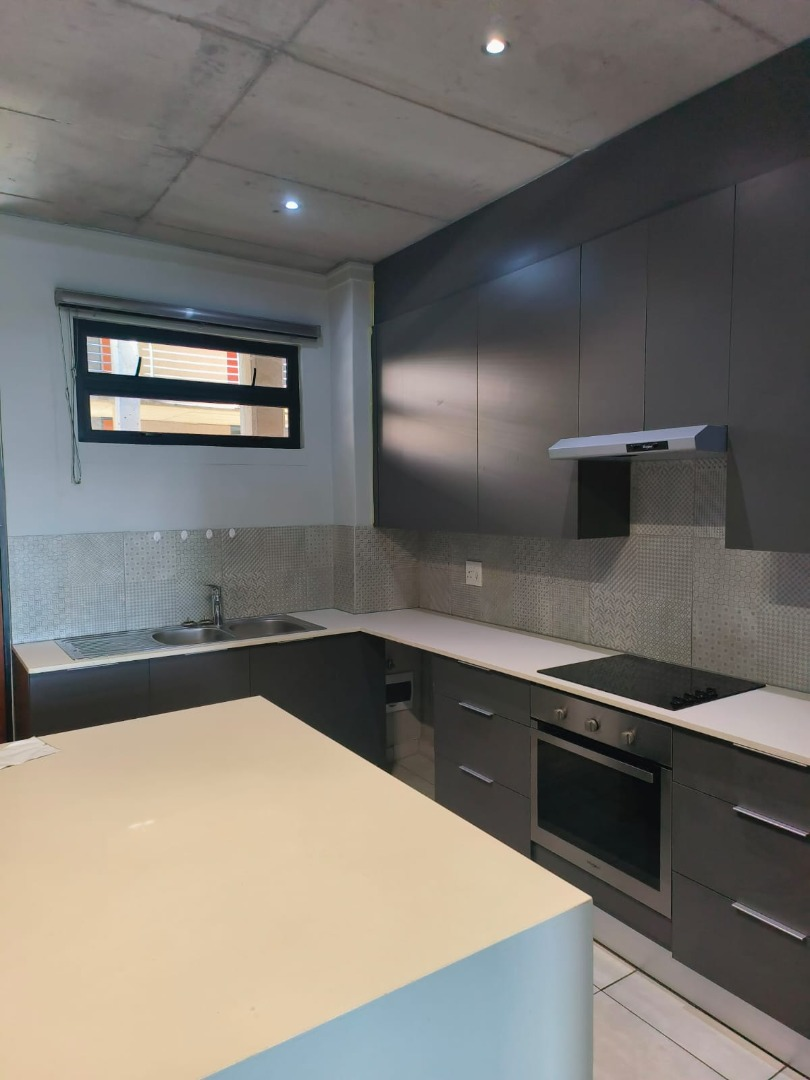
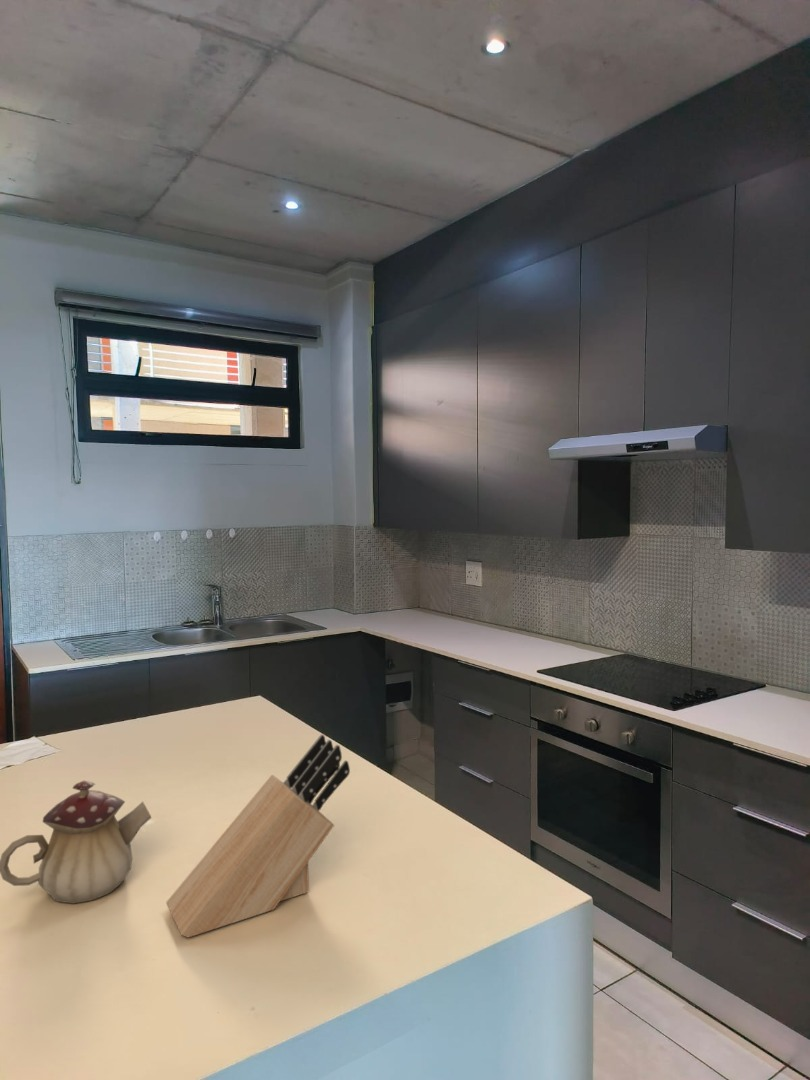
+ knife block (264, 824)
+ teapot (78, 834)
